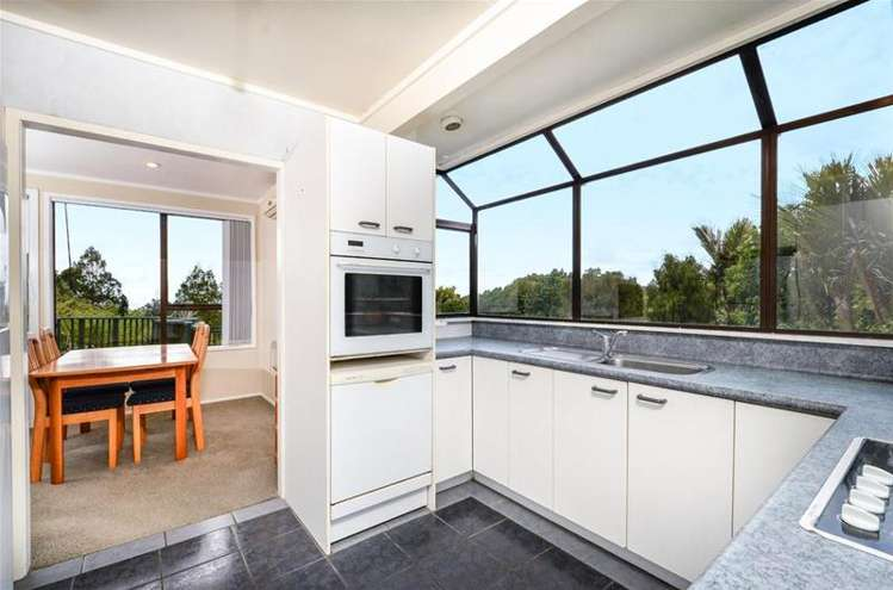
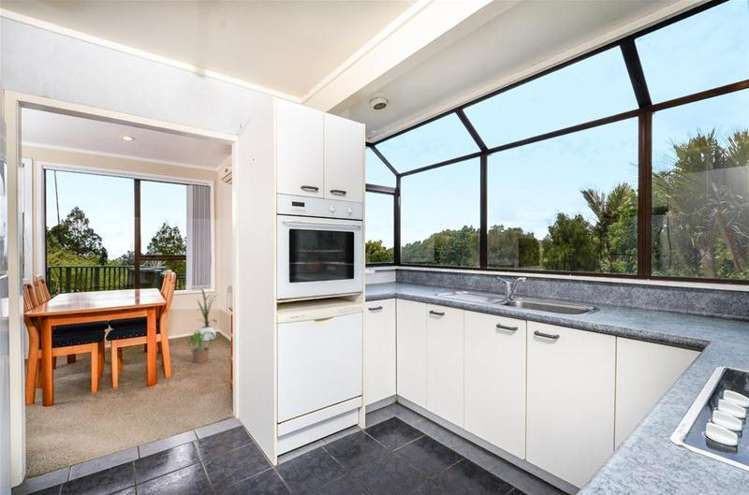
+ potted plant (203, 346)
+ house plant (206, 313)
